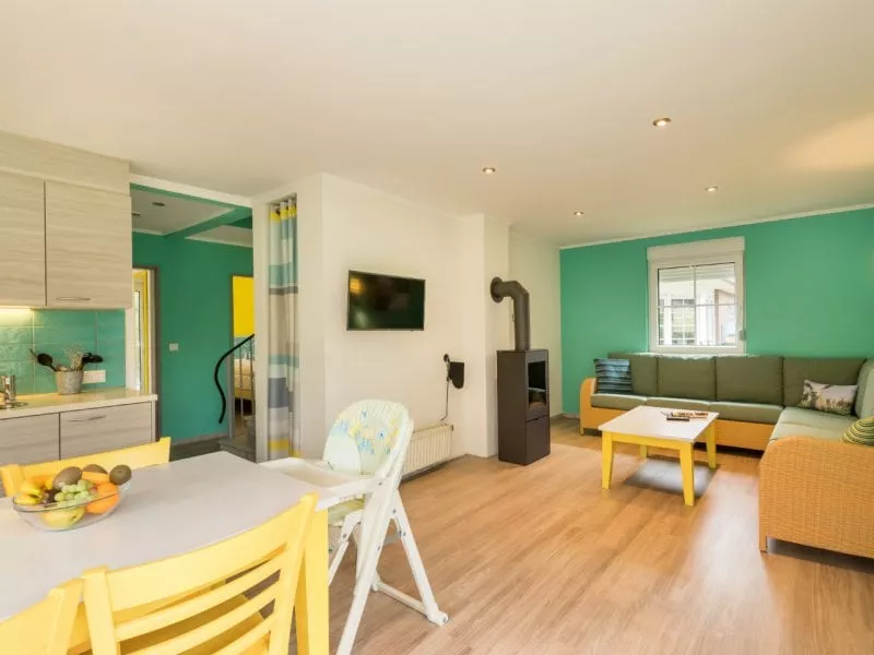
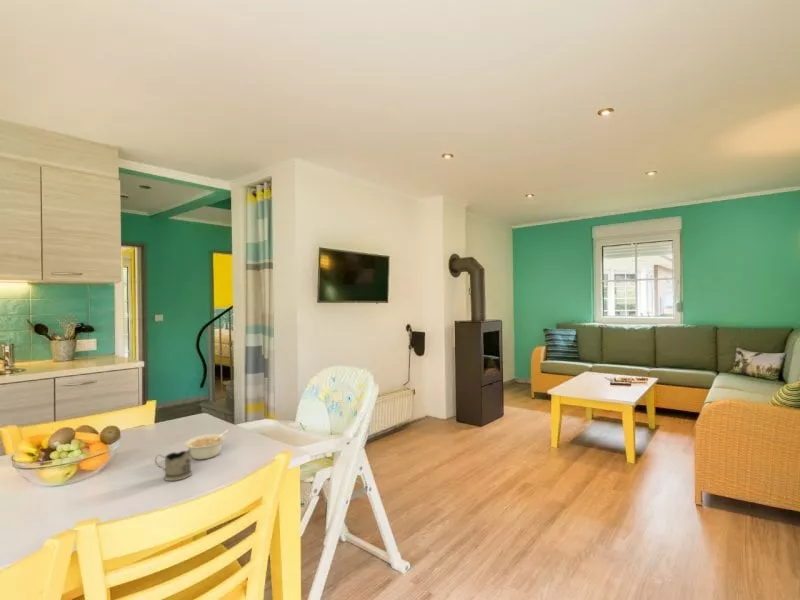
+ tea glass holder (173, 462)
+ legume (206, 445)
